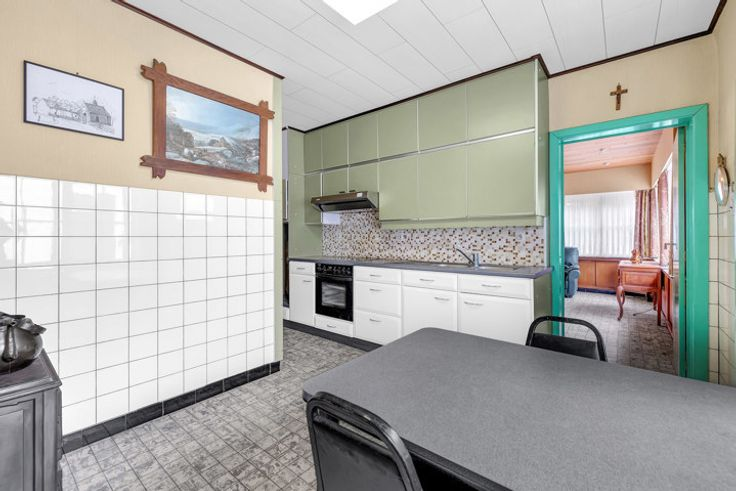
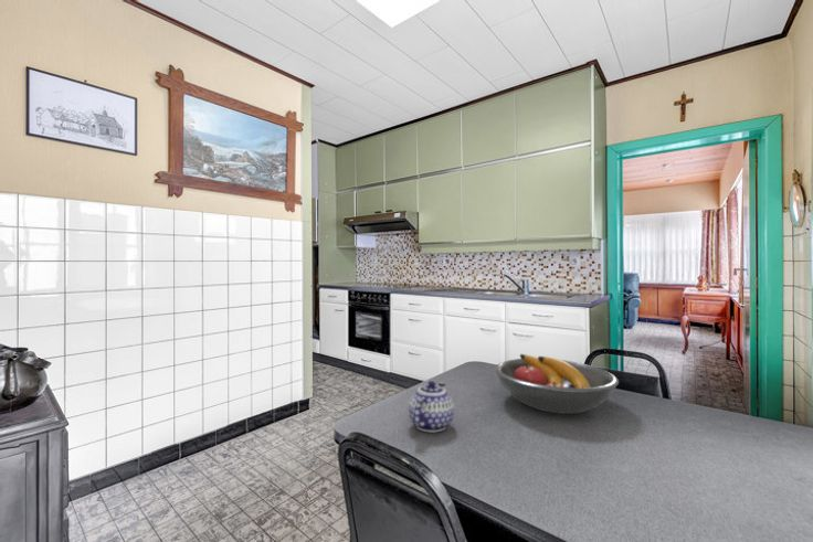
+ fruit bowl (552, 383)
+ teapot (431, 403)
